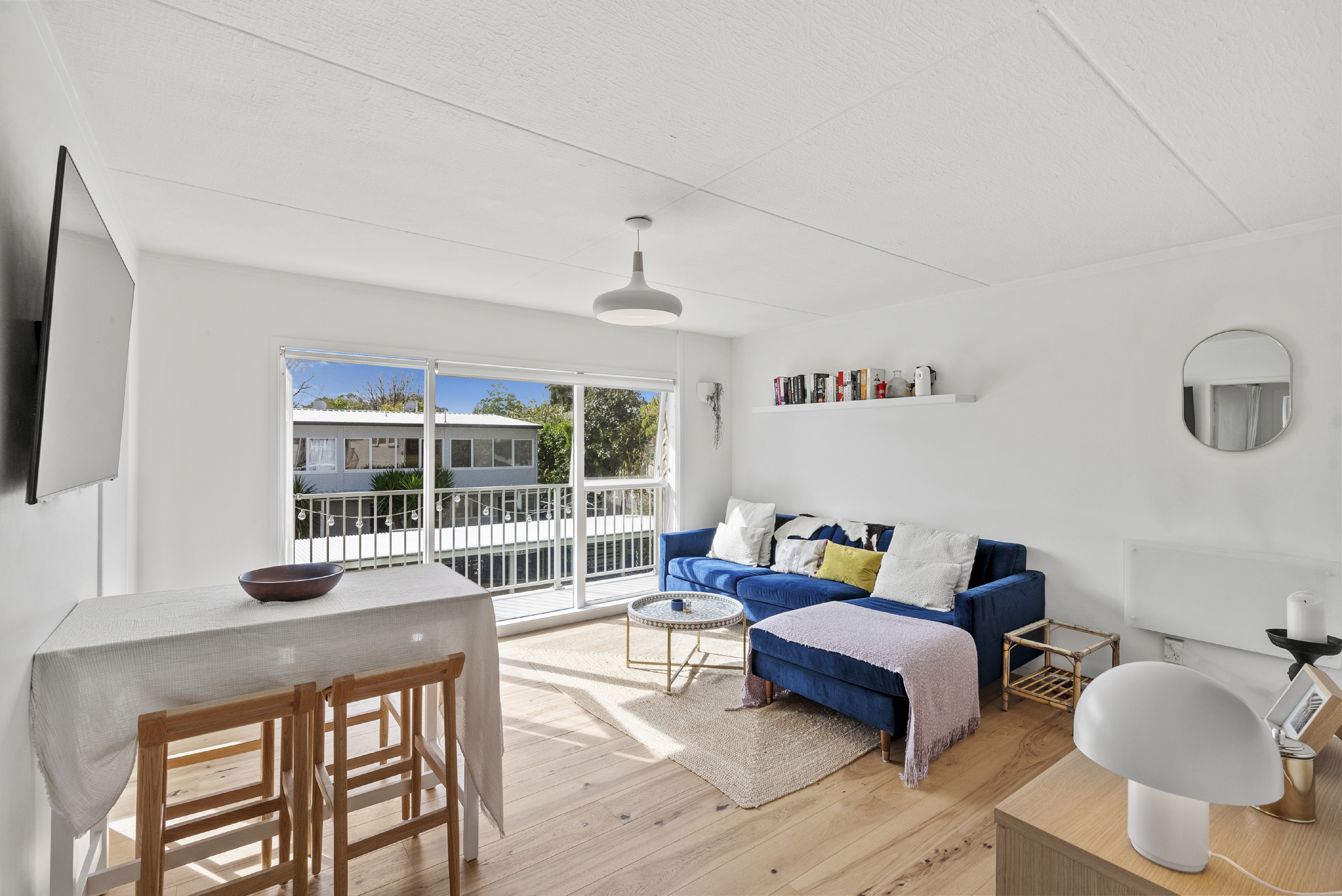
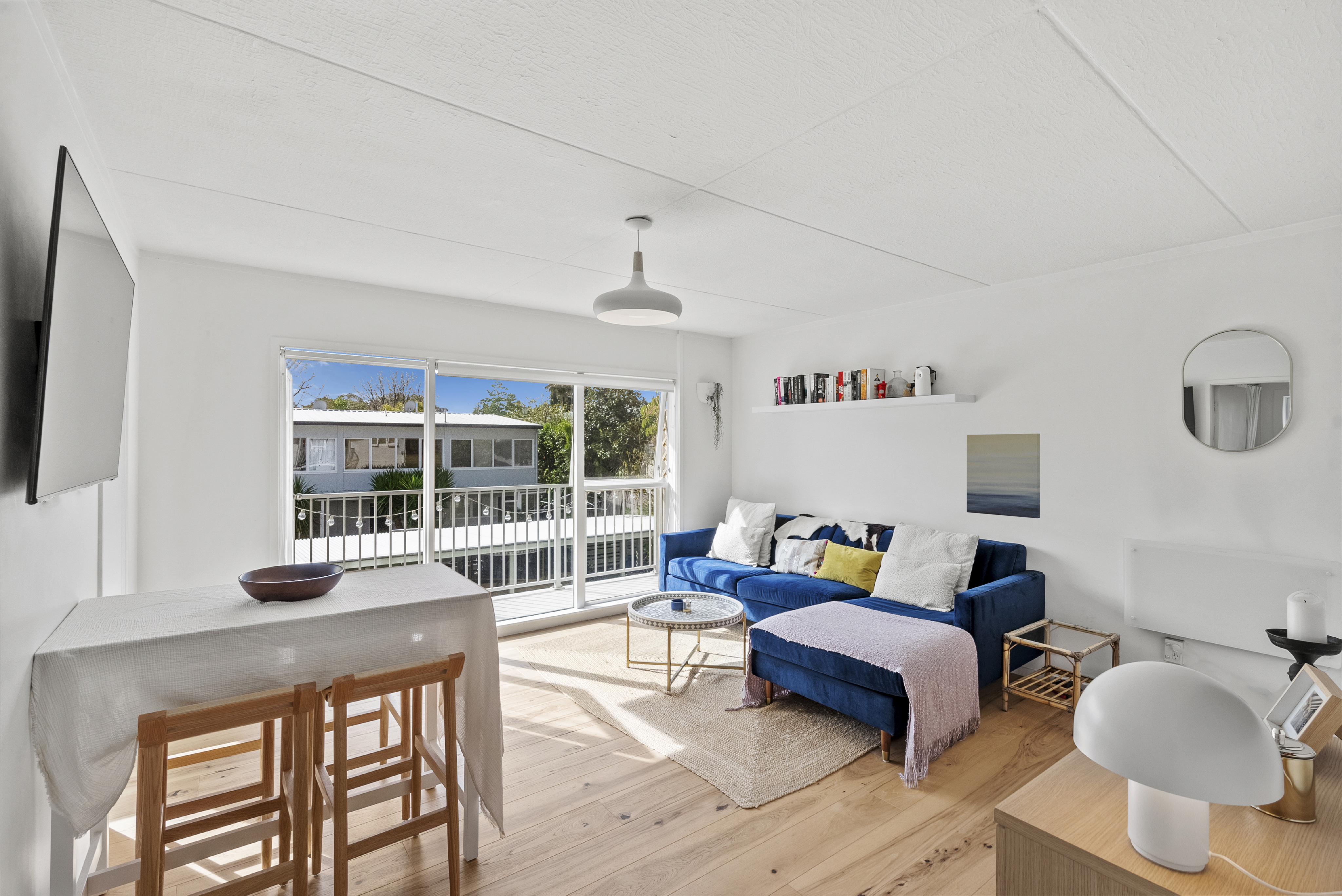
+ wall art (1002, 475)
